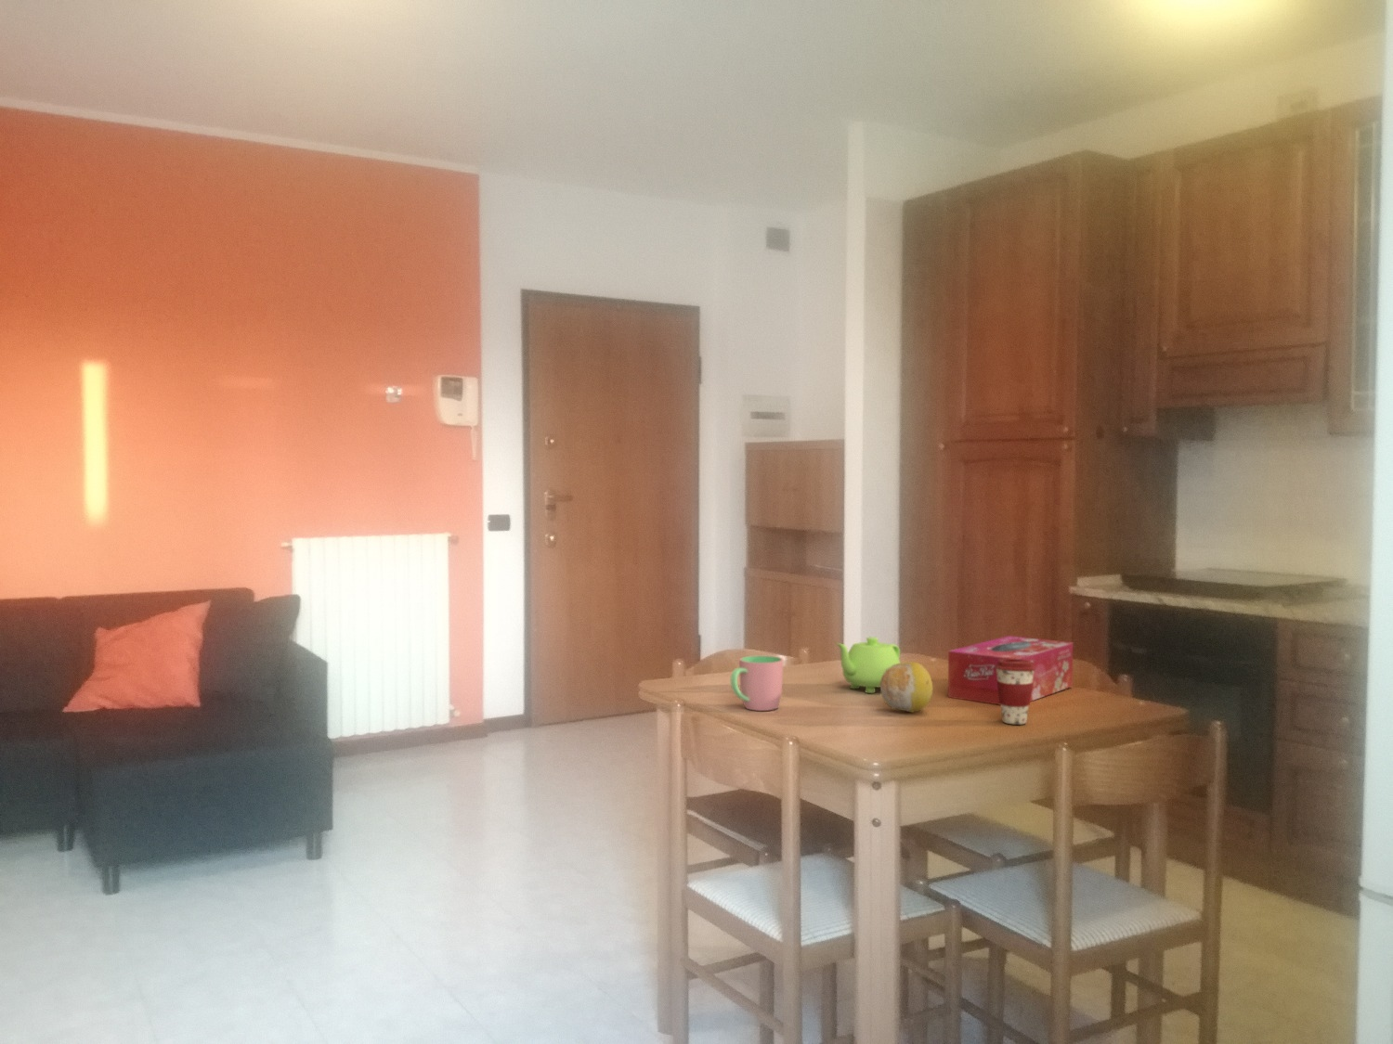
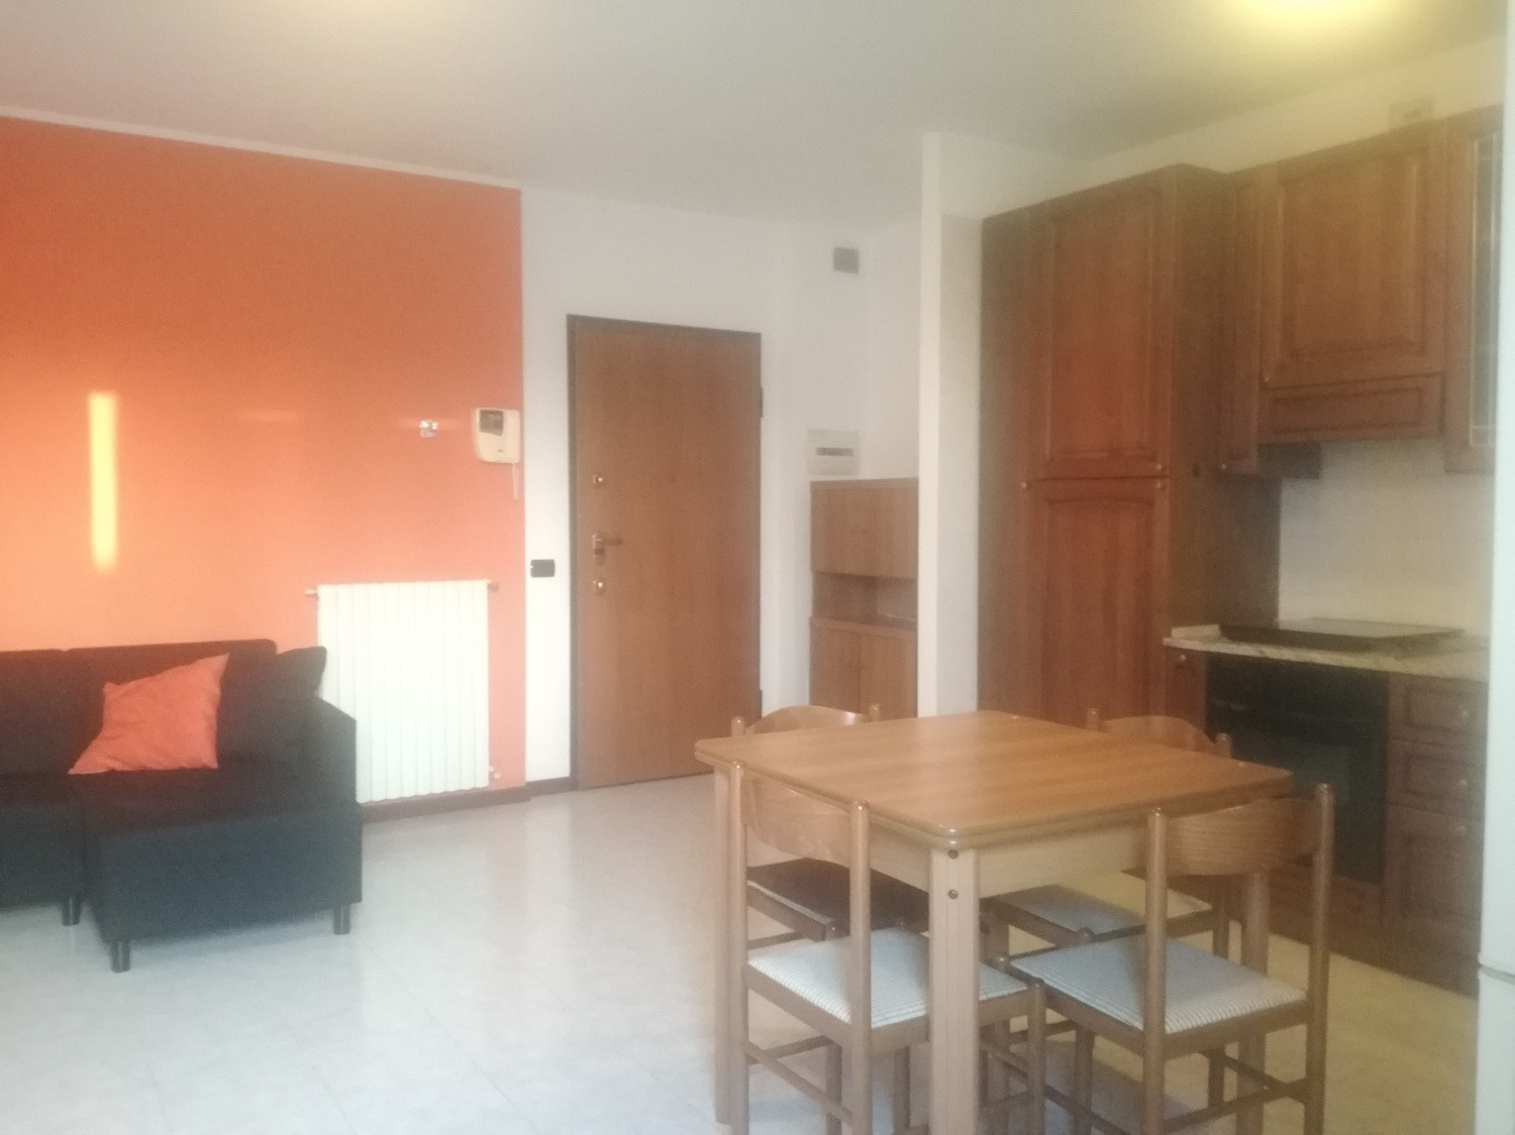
- coffee cup (1015, 691)
- tissue box (1011, 658)
- cup (755, 684)
- fruit (906, 686)
- teapot (869, 662)
